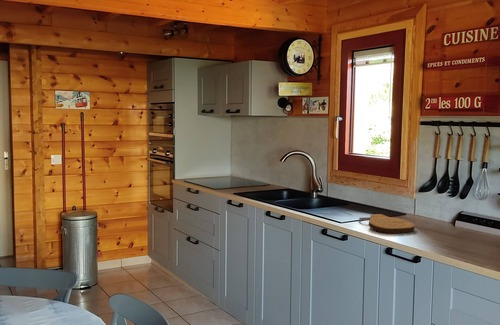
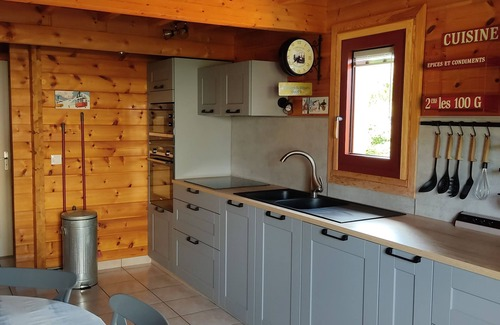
- key chain (382, 221)
